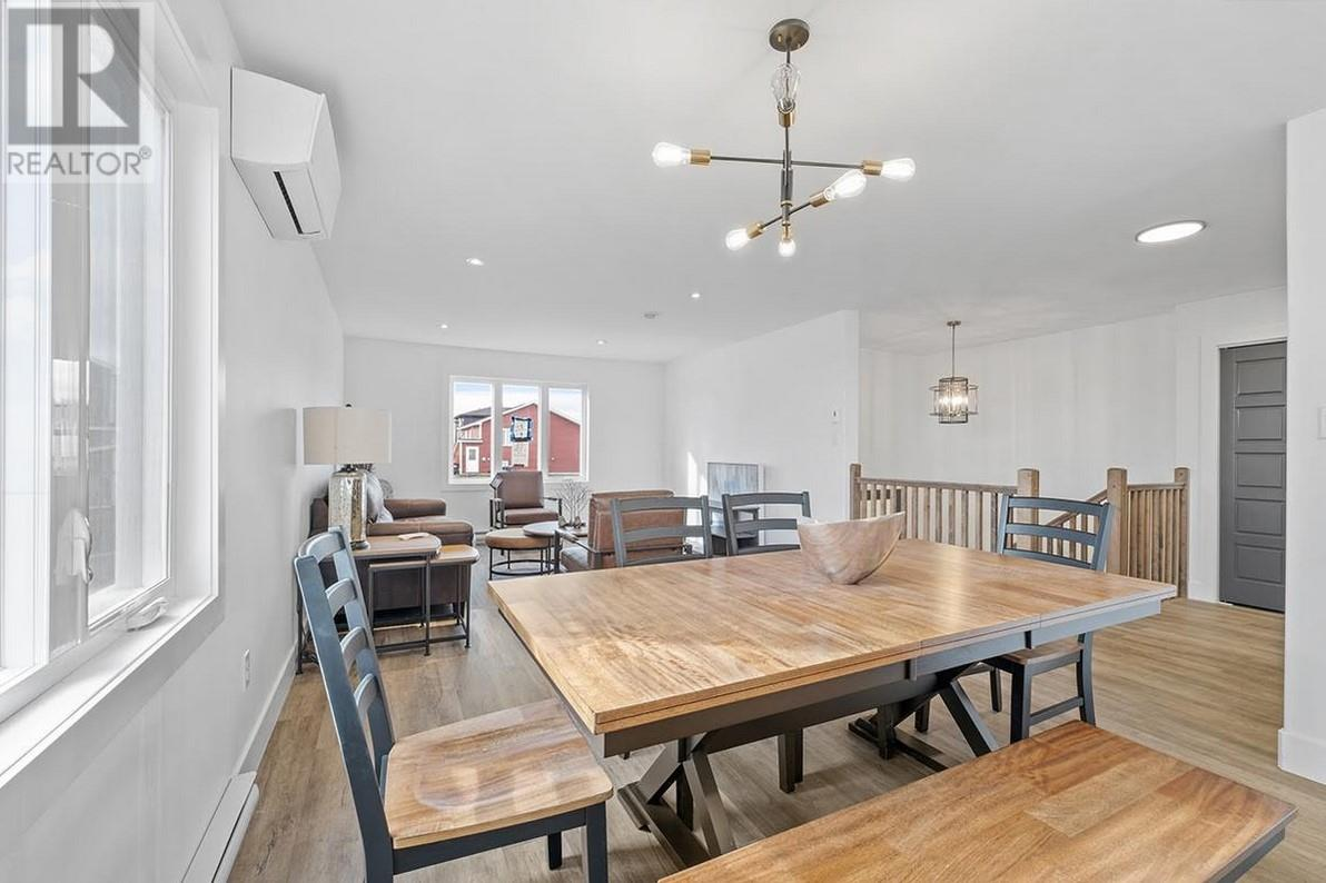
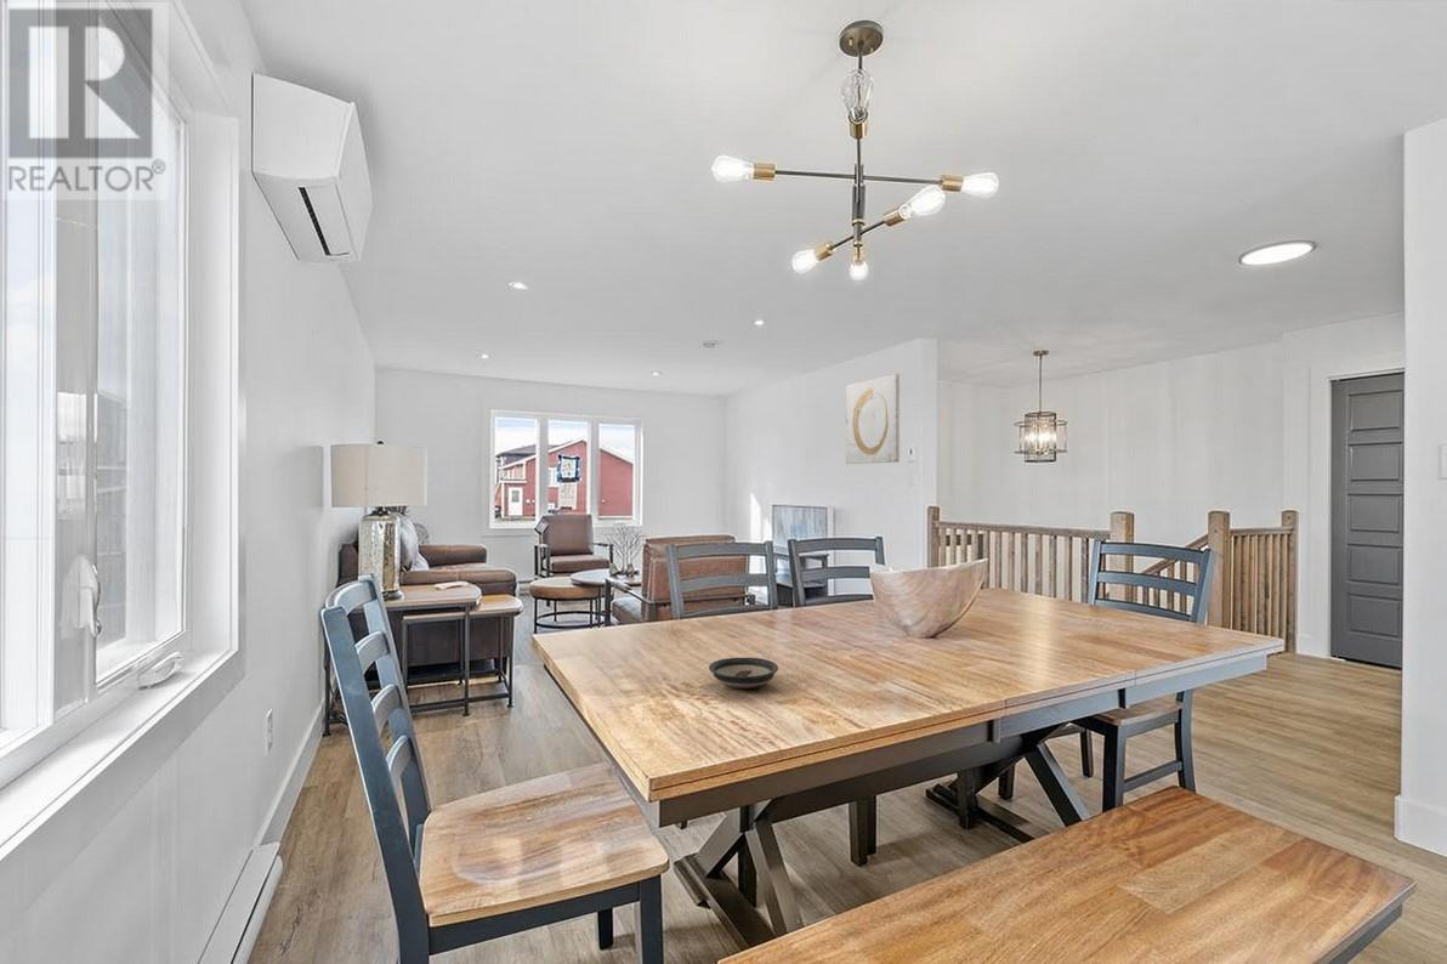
+ wall art (870, 421)
+ saucer (743, 674)
